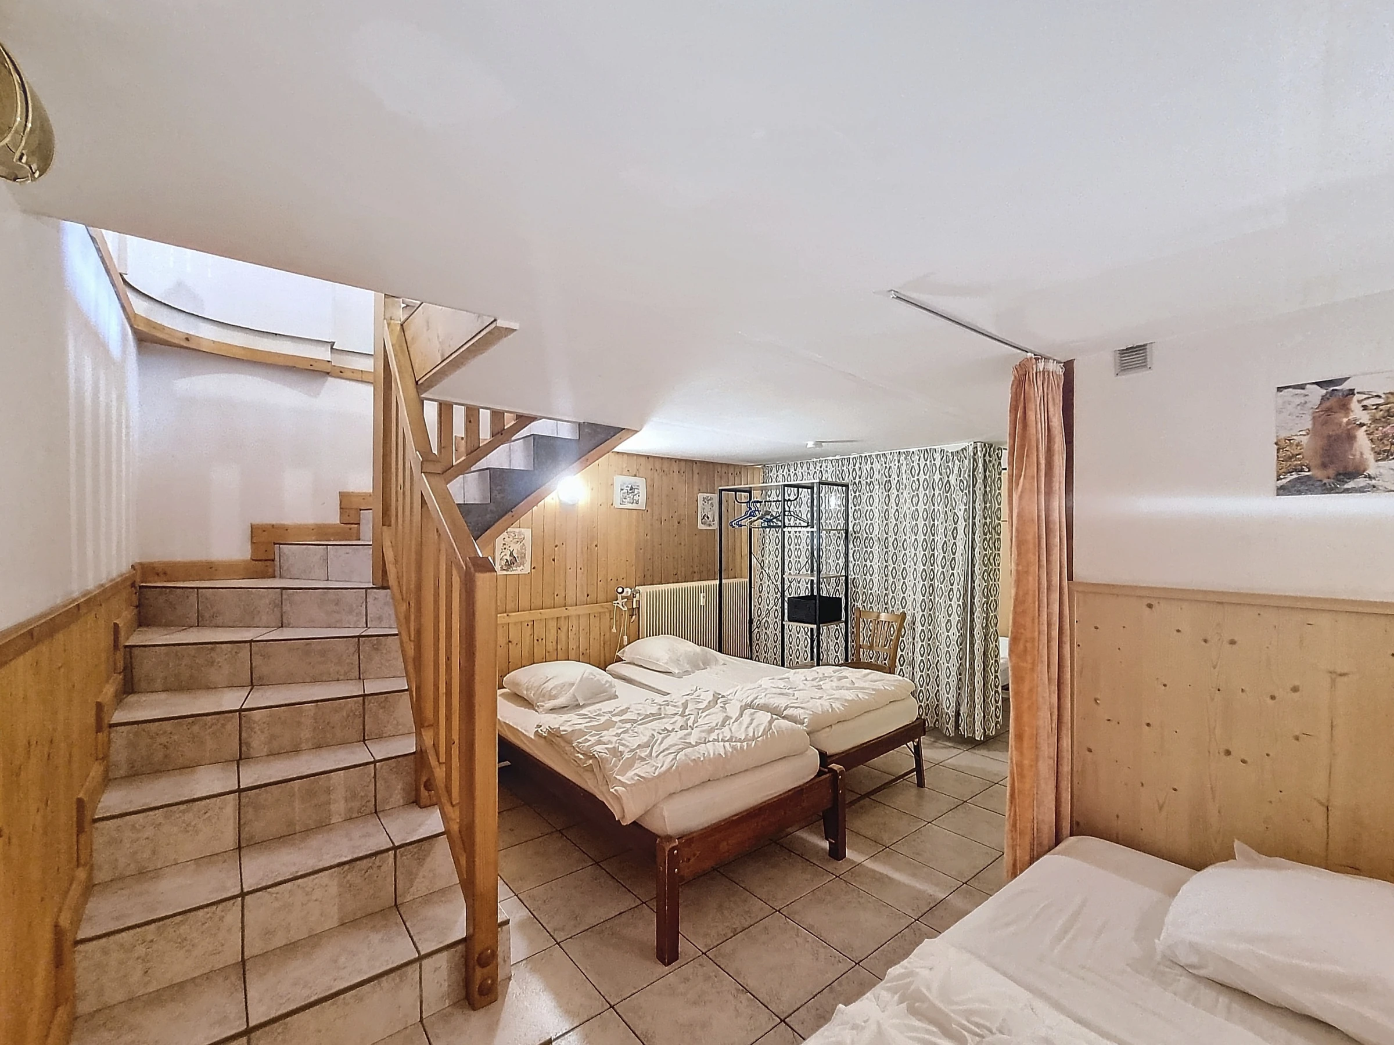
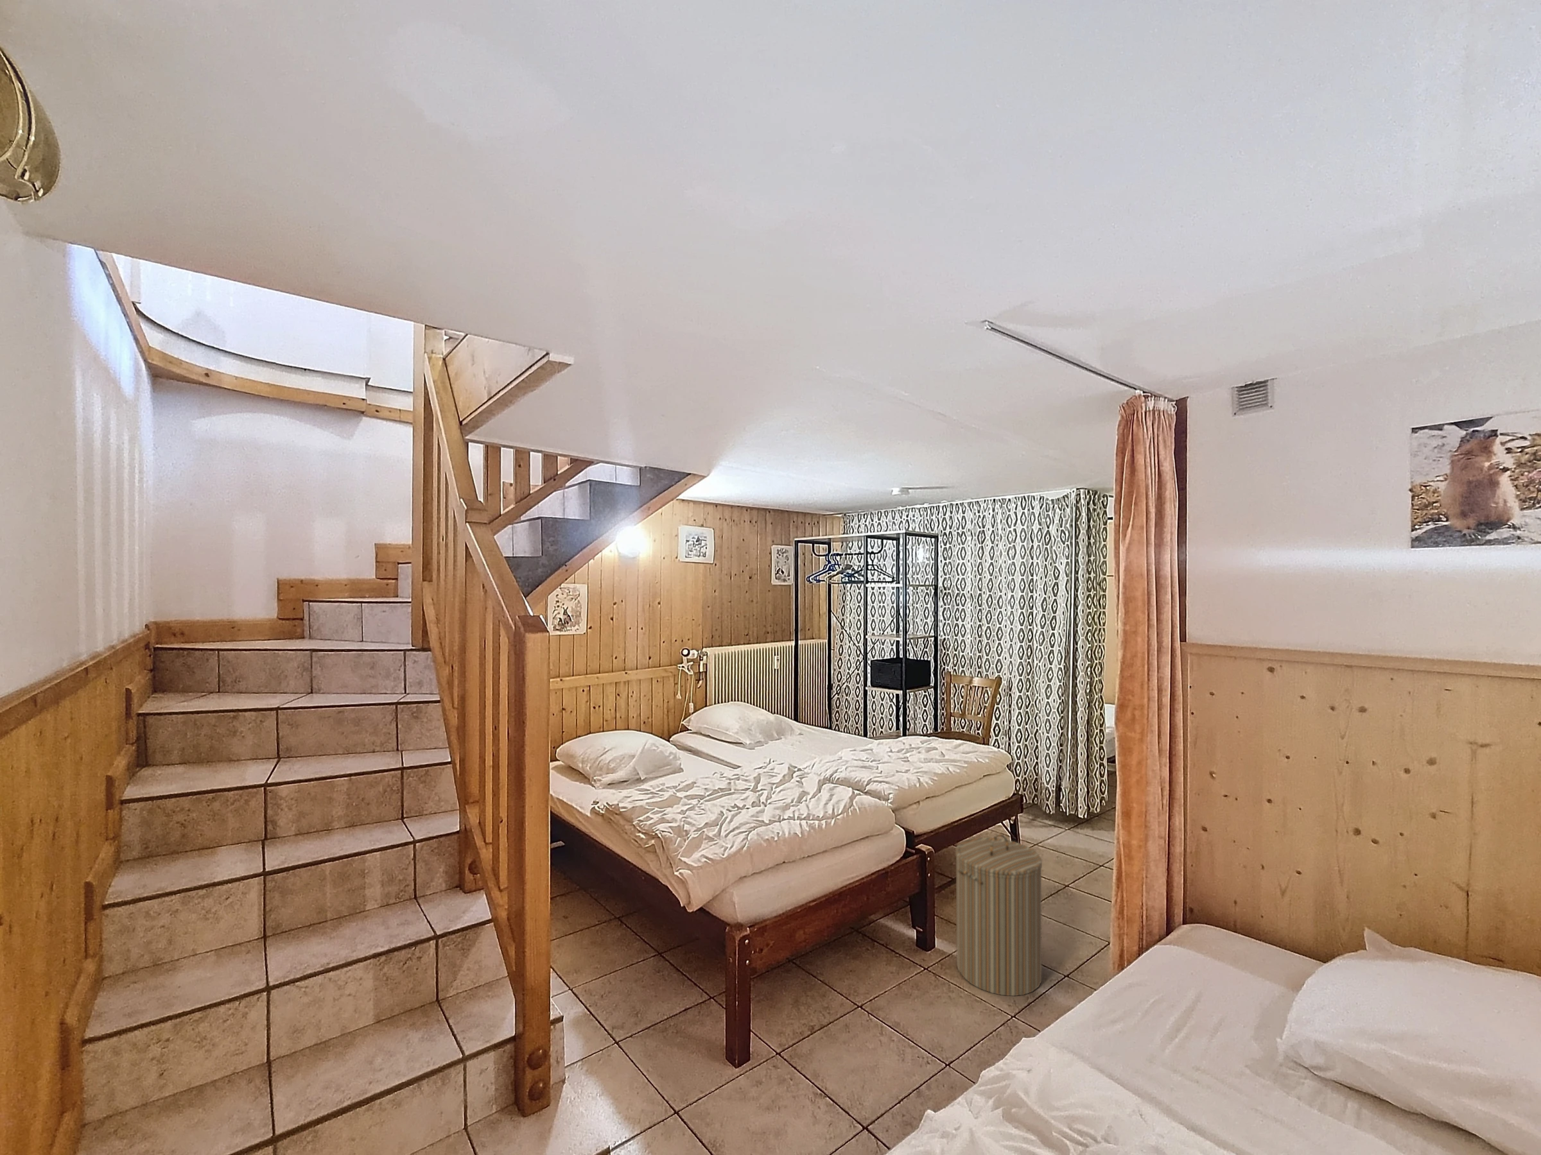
+ laundry hamper (997, 903)
